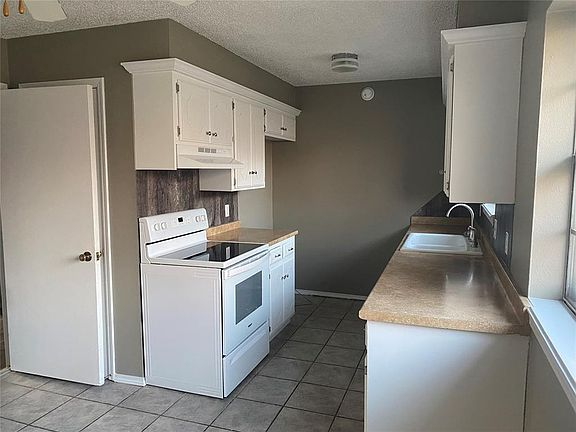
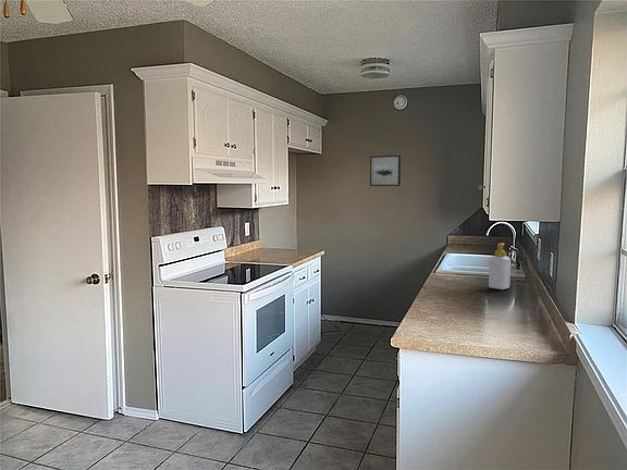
+ wall art (384, 171)
+ soap bottle (500, 265)
